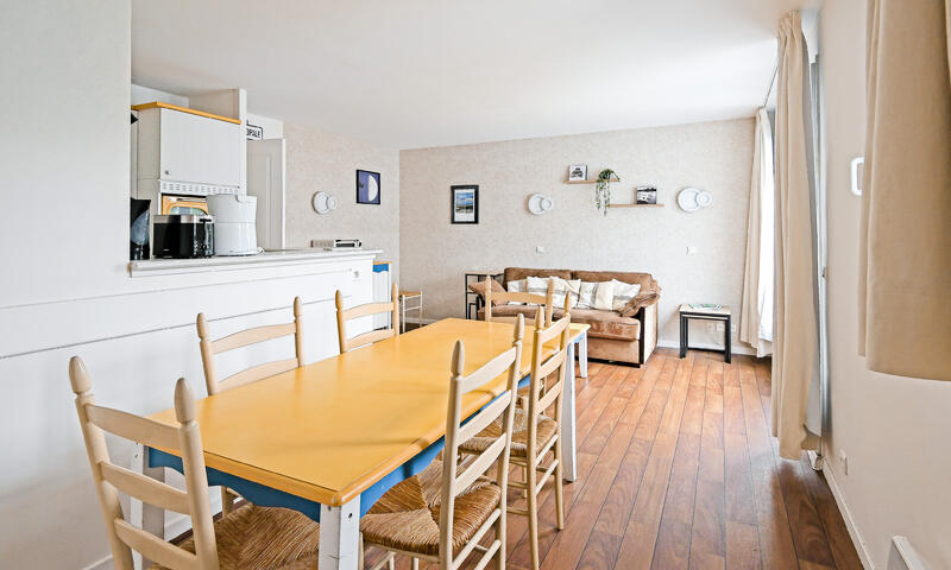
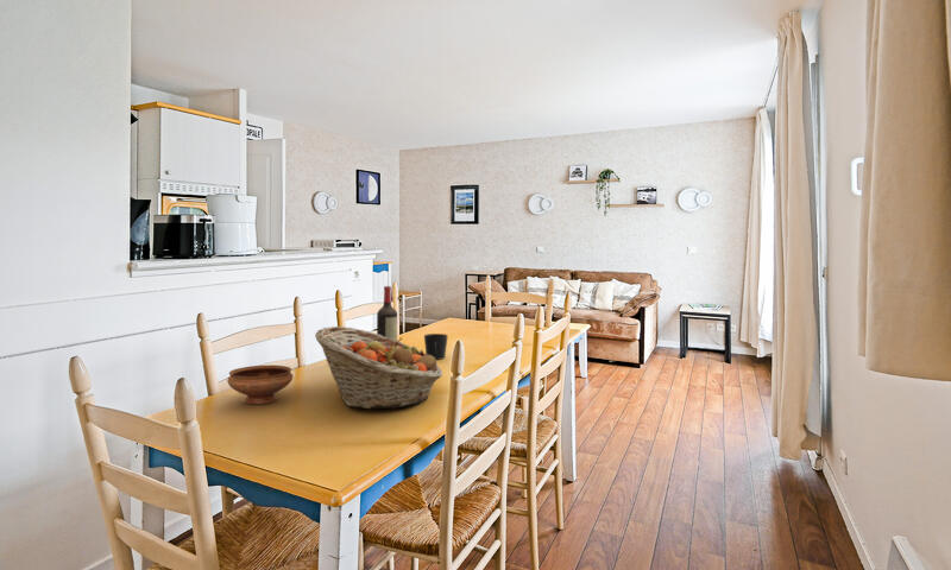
+ fruit basket (379, 362)
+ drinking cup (260, 385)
+ wine bottle (386, 323)
+ cup (435, 347)
